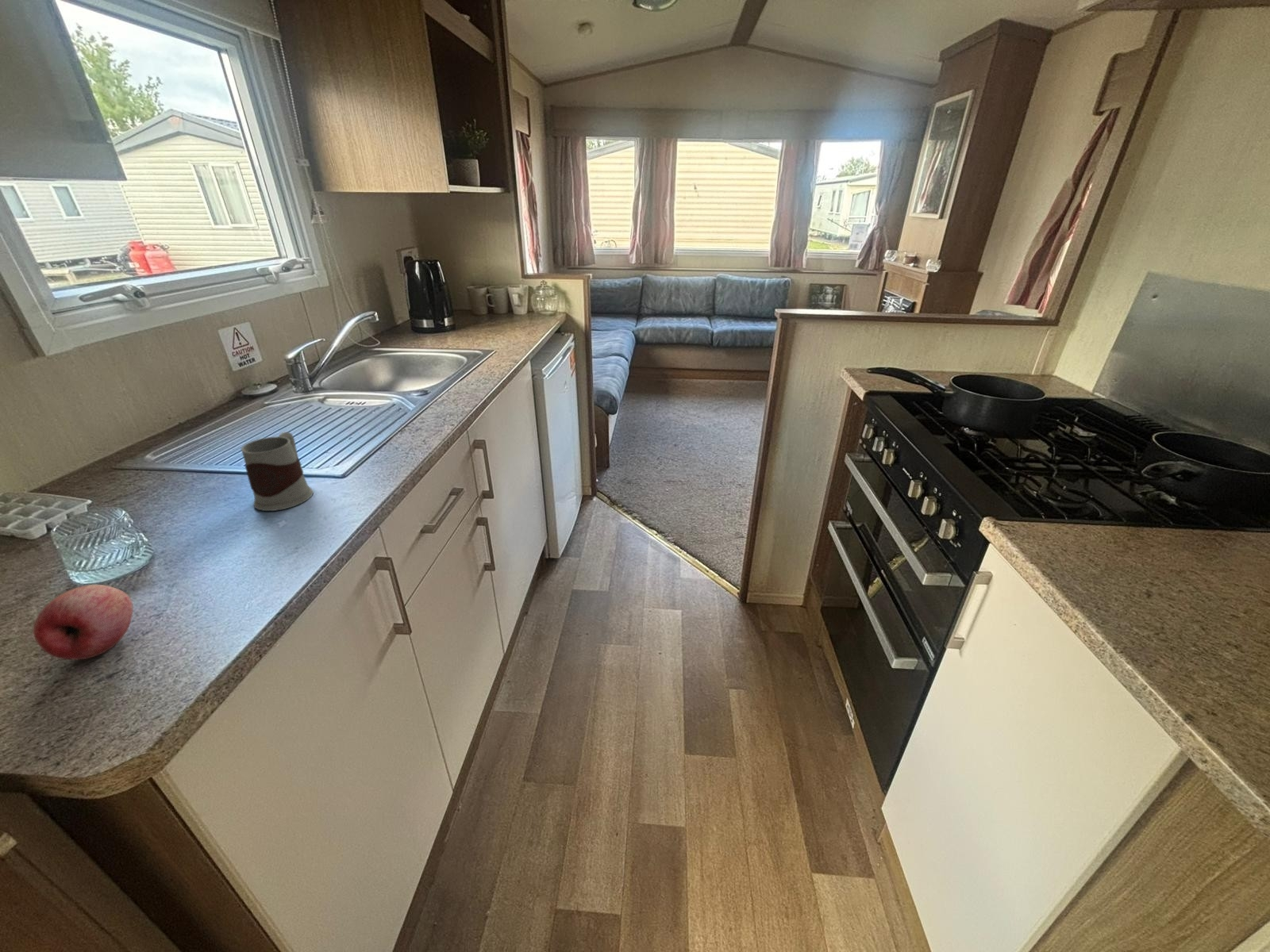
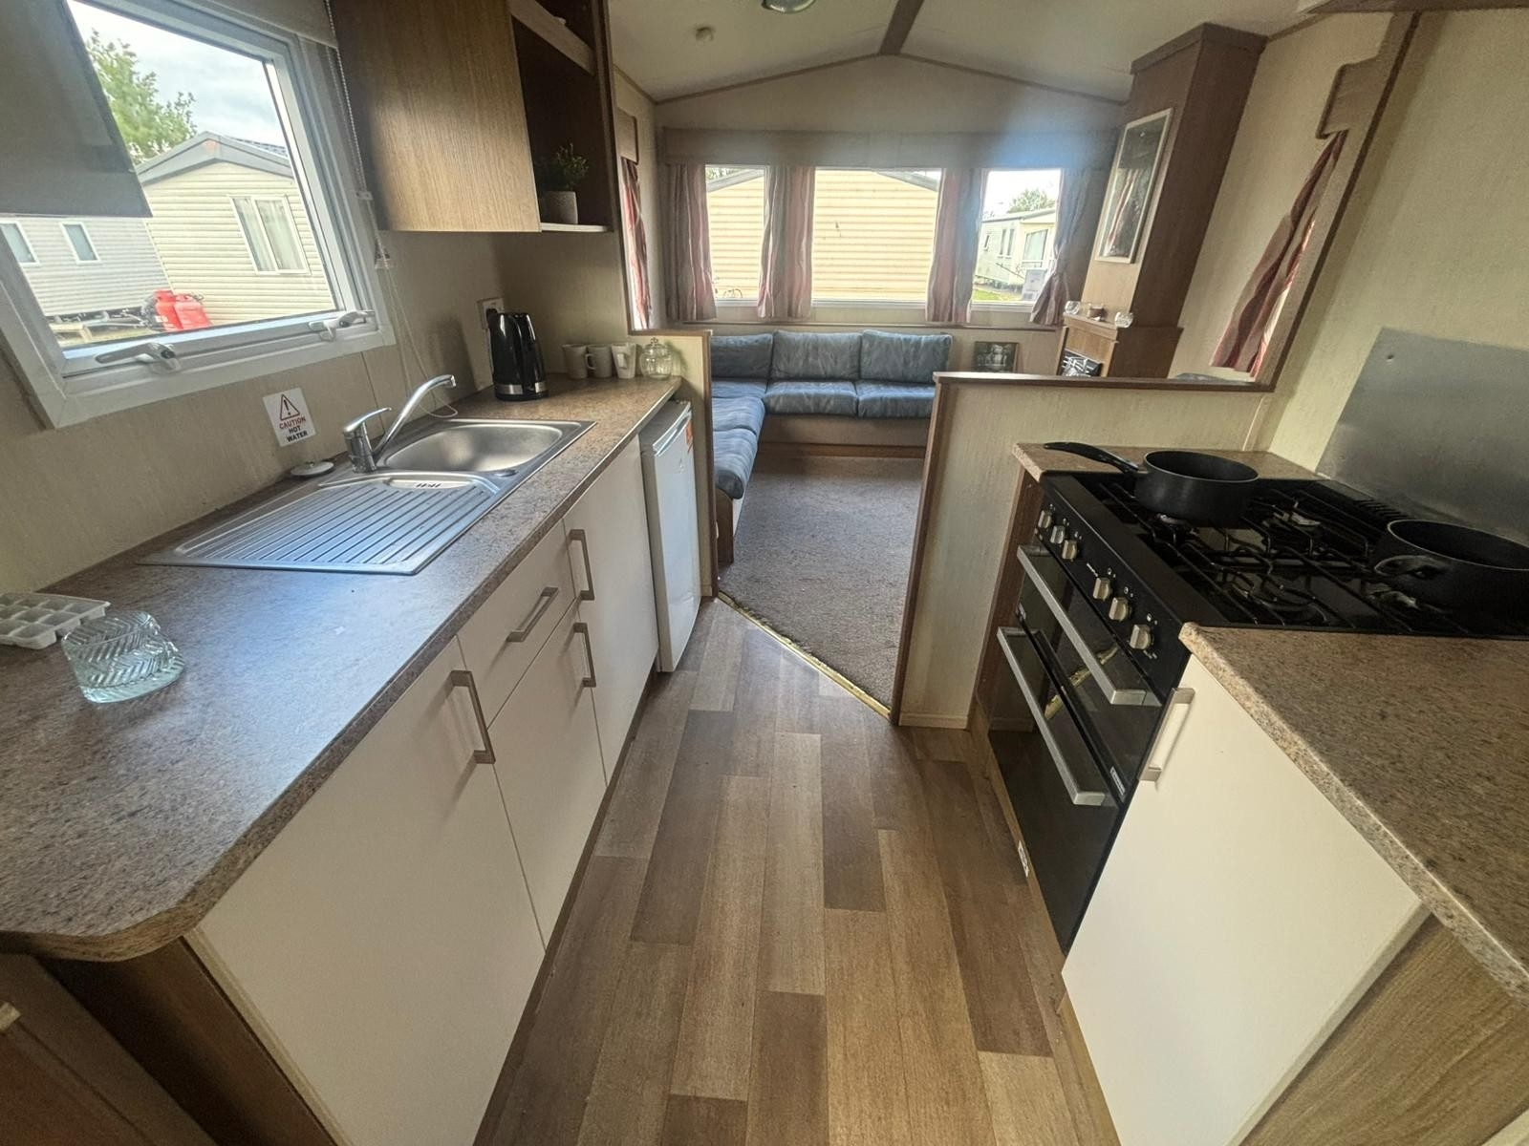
- mug (279, 468)
- fruit (87, 620)
